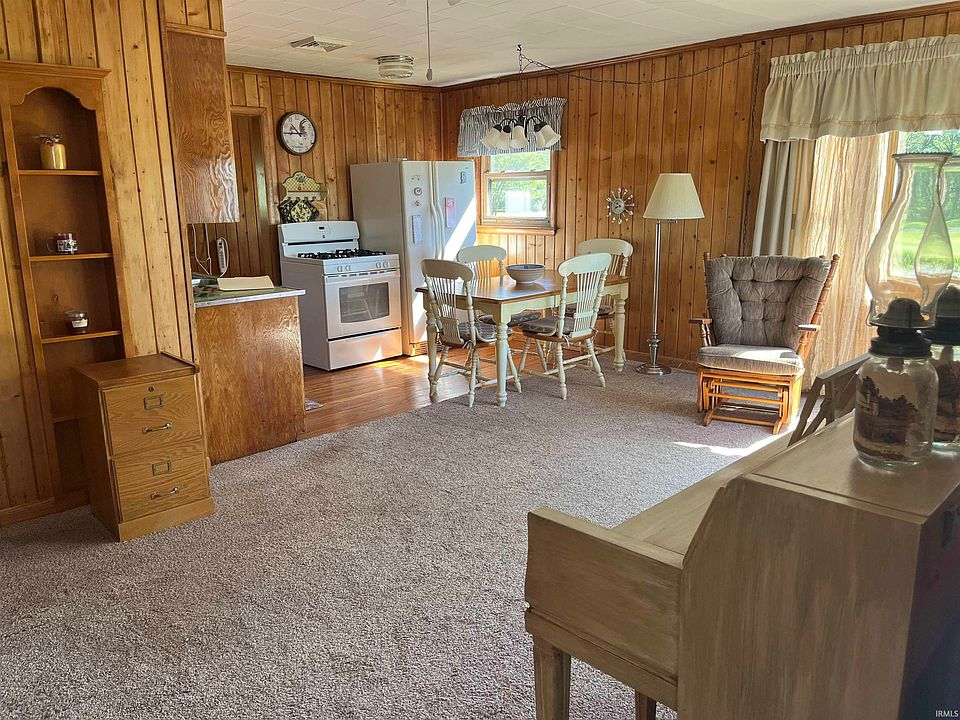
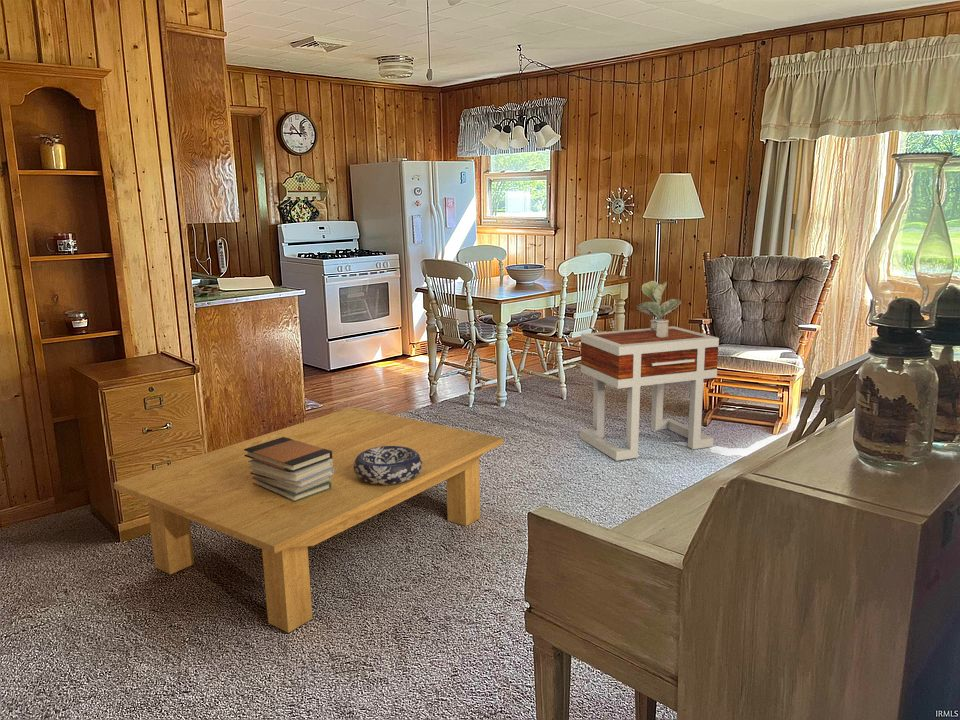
+ potted plant (656, 307)
+ coffee table (325, 500)
+ book stack (290, 467)
+ decorative bowl (388, 464)
+ side table (652, 390)
